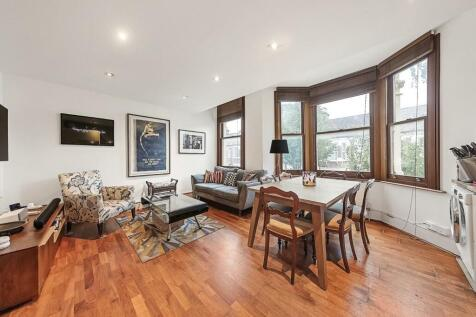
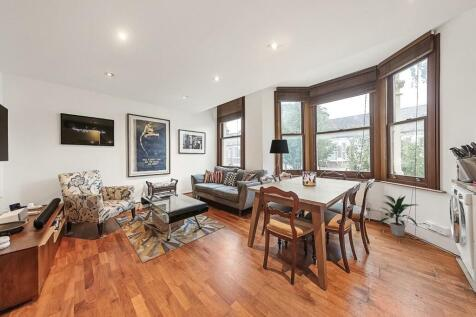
+ indoor plant (395, 214)
